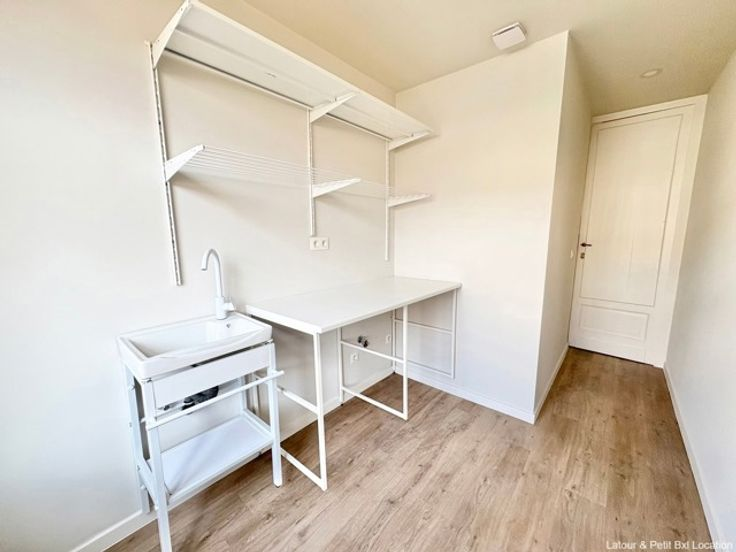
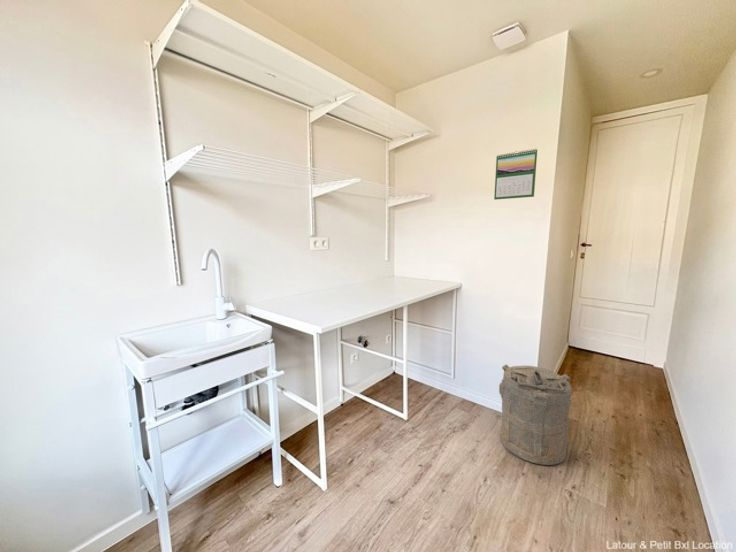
+ calendar (514, 174)
+ laundry hamper (531, 406)
